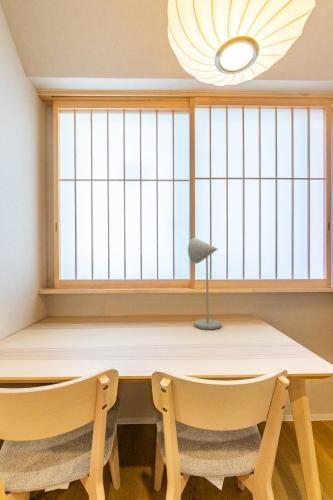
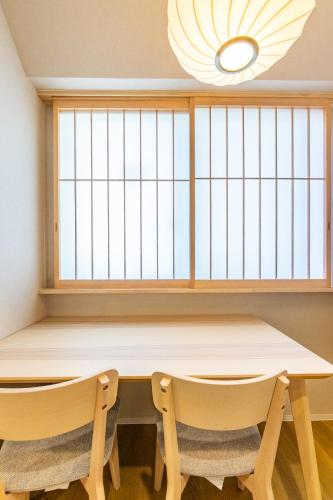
- desk lamp (206, 281)
